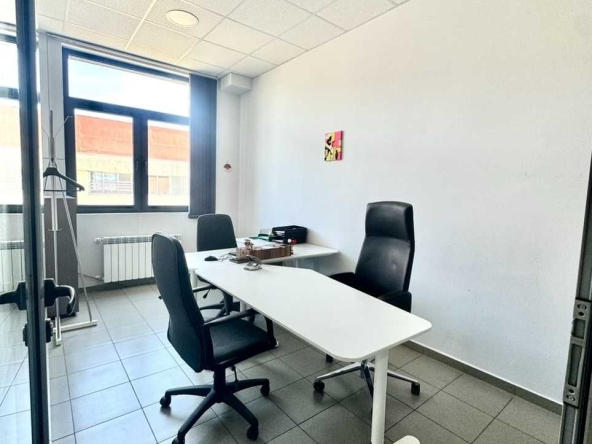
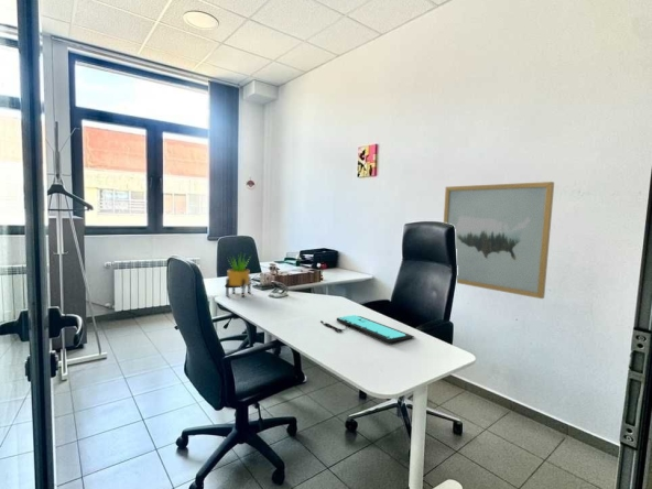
+ potted plant (238, 273)
+ wall art (490, 237)
+ computer keyboard (362, 326)
